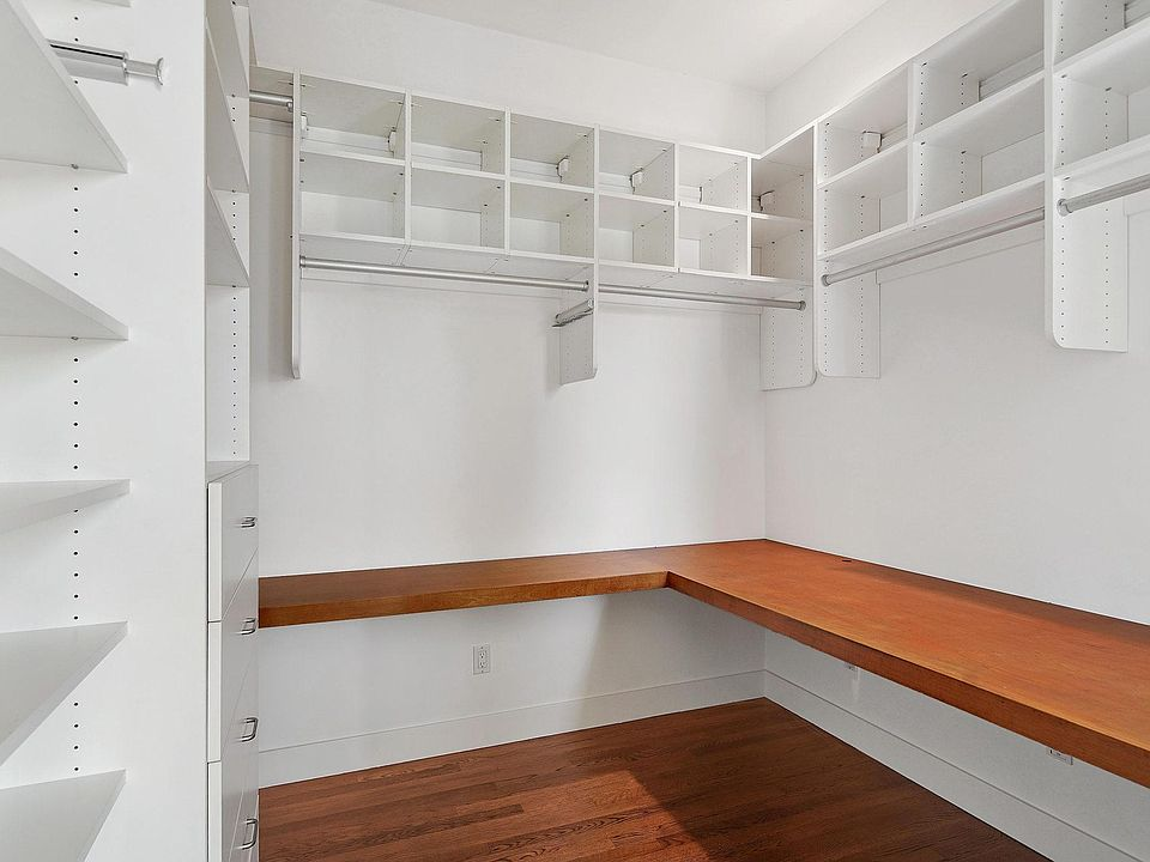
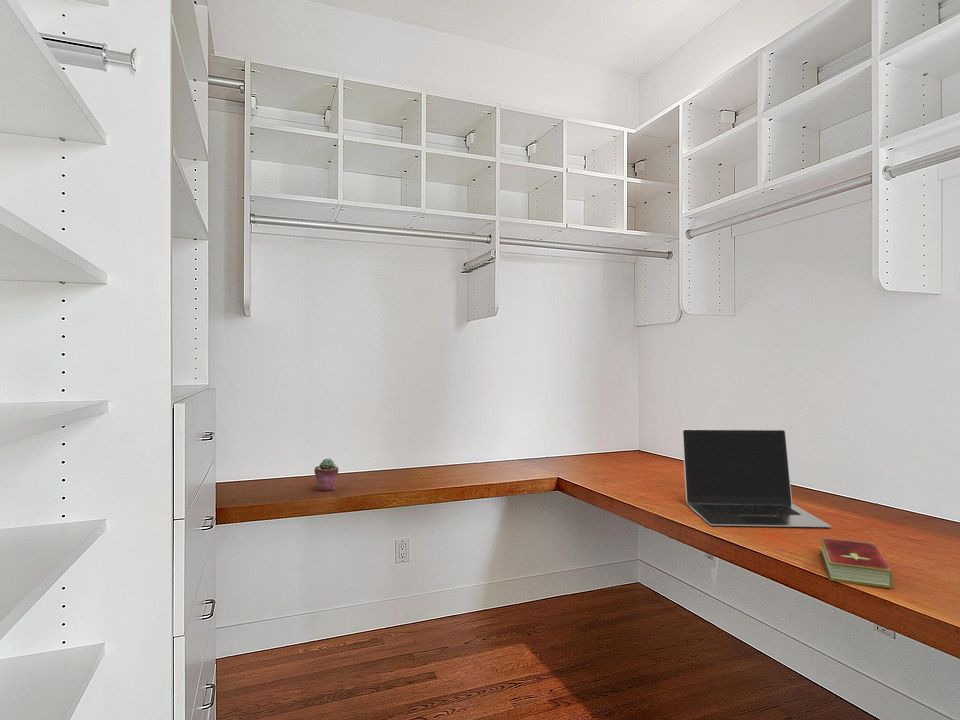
+ hardcover book (853, 560)
+ potted succulent (326, 473)
+ laptop (750, 474)
